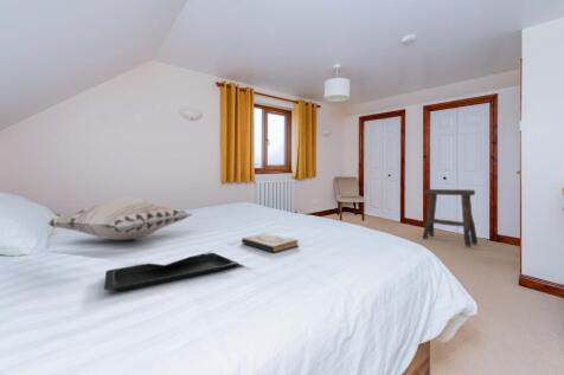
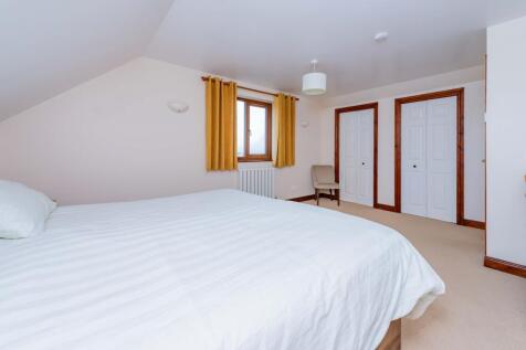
- hardback book (269, 241)
- stool (448, 220)
- serving tray (175, 269)
- decorative pillow (128, 218)
